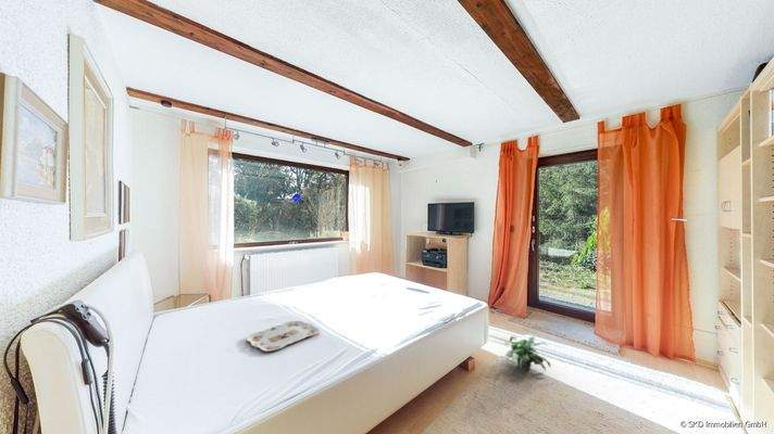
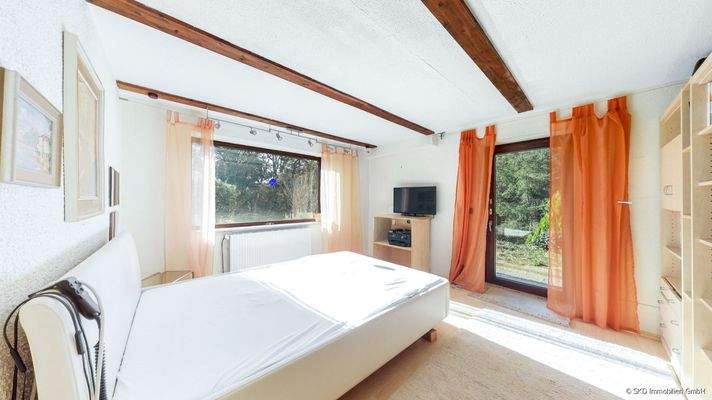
- potted plant (524, 353)
- serving tray (284, 334)
